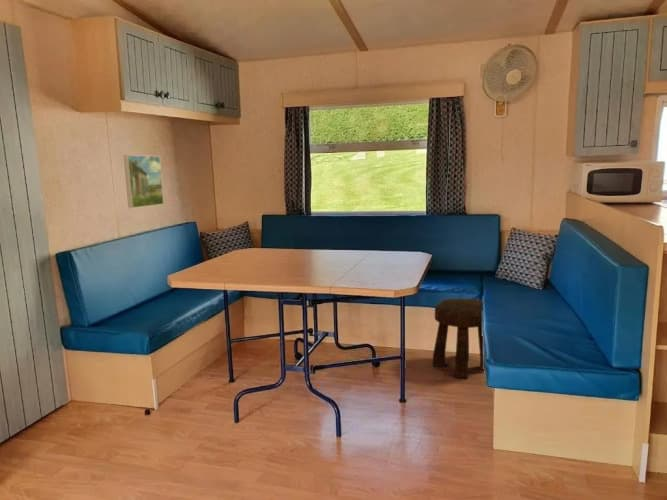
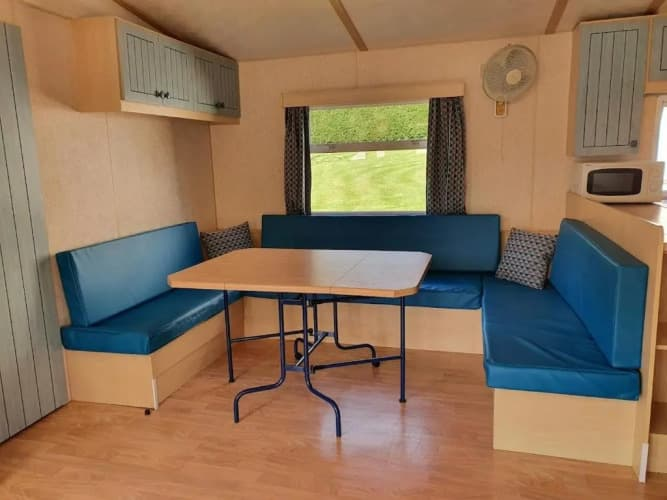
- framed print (144, 181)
- stool (462, 334)
